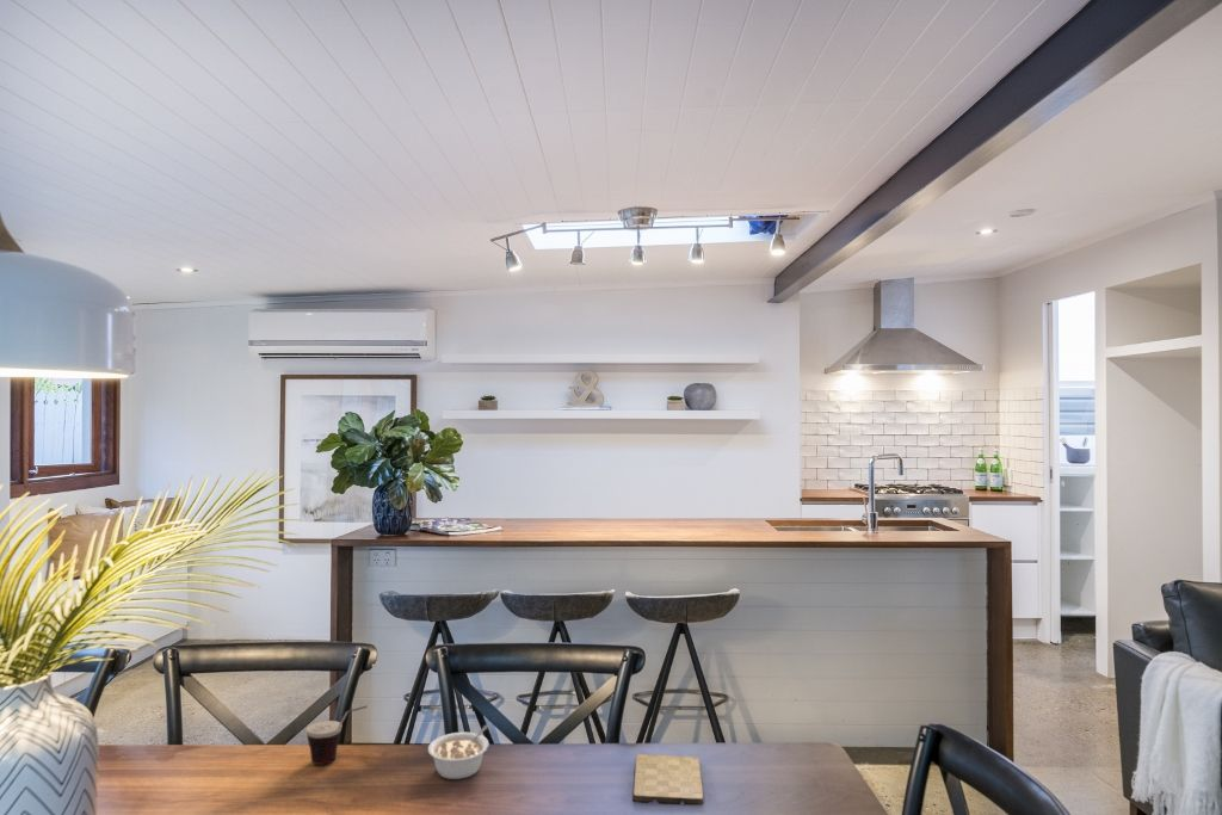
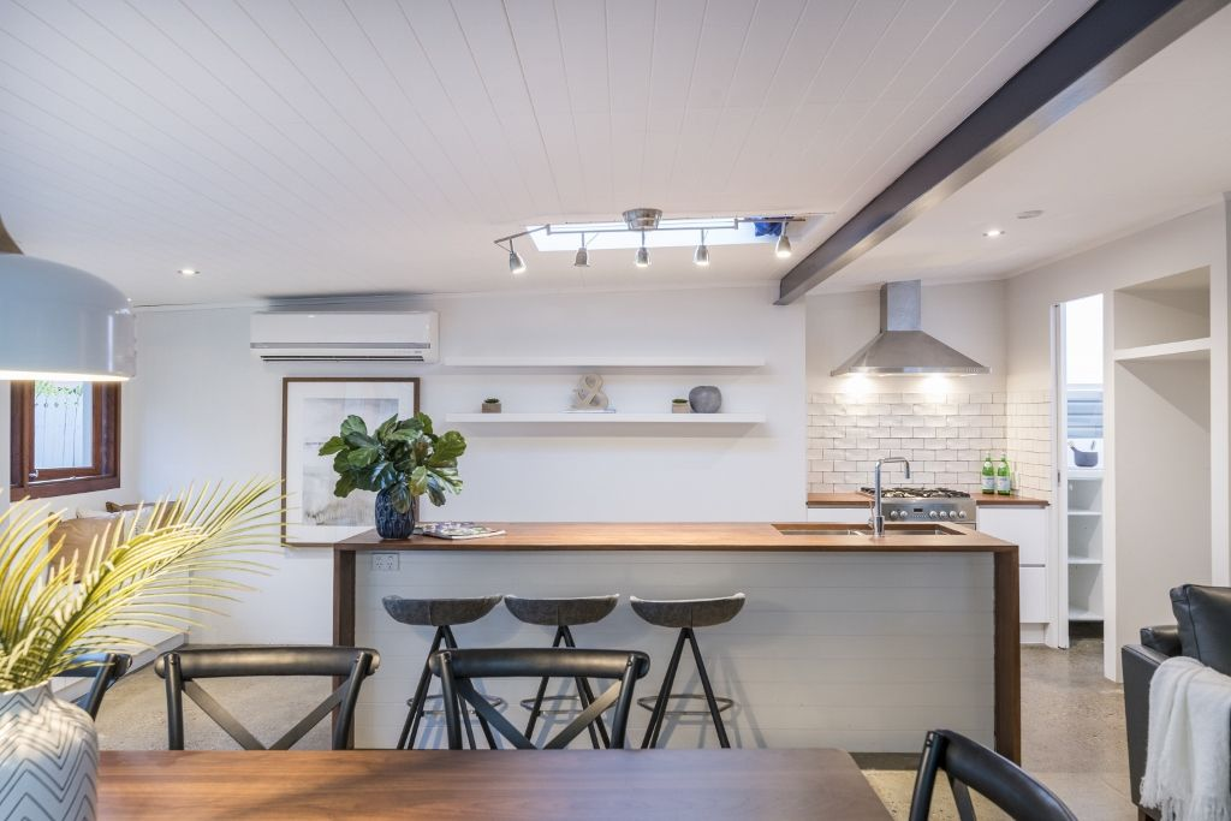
- legume (458, 753)
- cup (337, 733)
- cutting board (667, 777)
